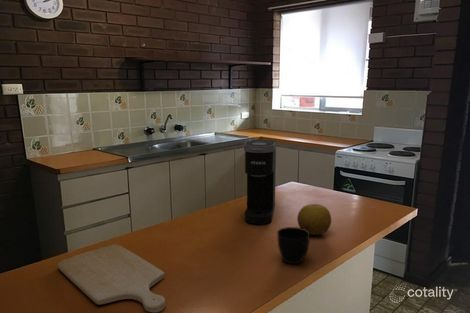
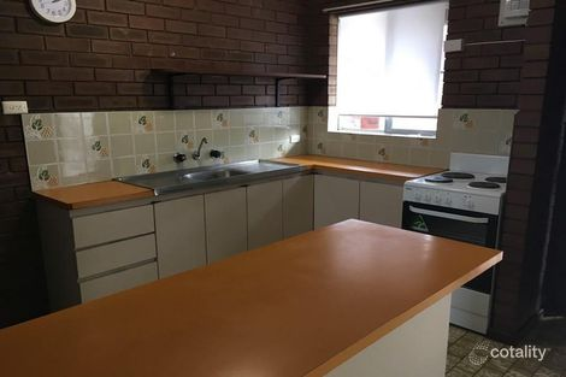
- cup (292, 247)
- fruit (314, 219)
- coffee maker (260, 177)
- chopping board (119, 277)
